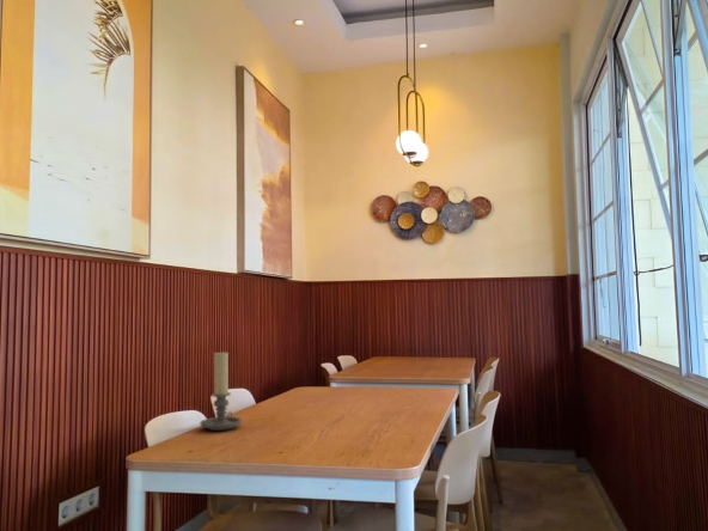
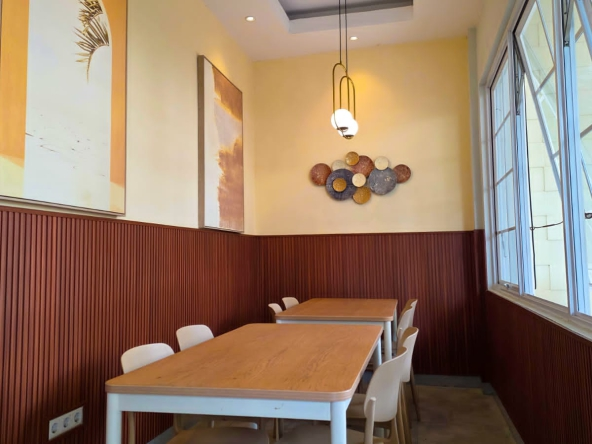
- candle holder (222, 387)
